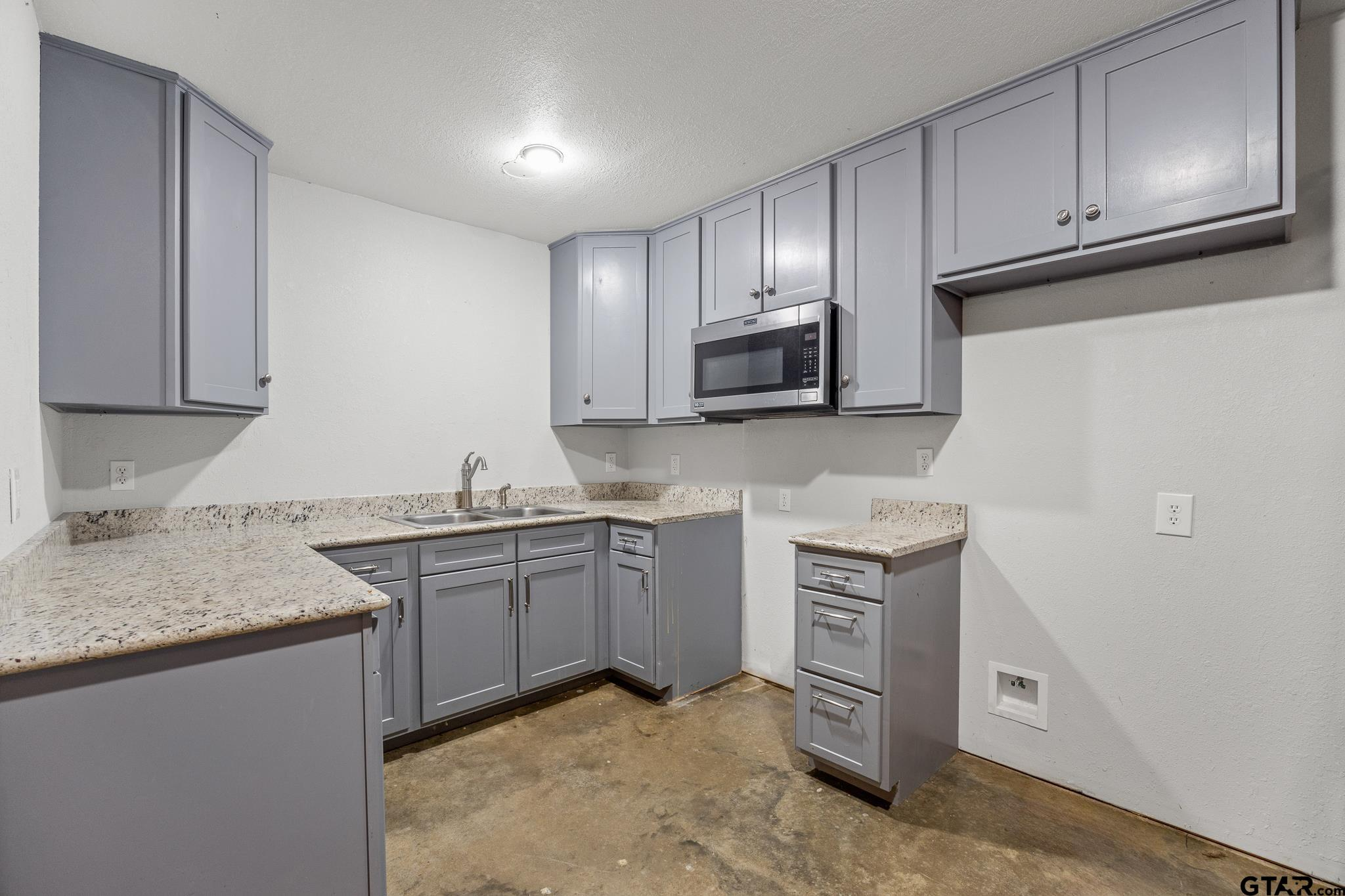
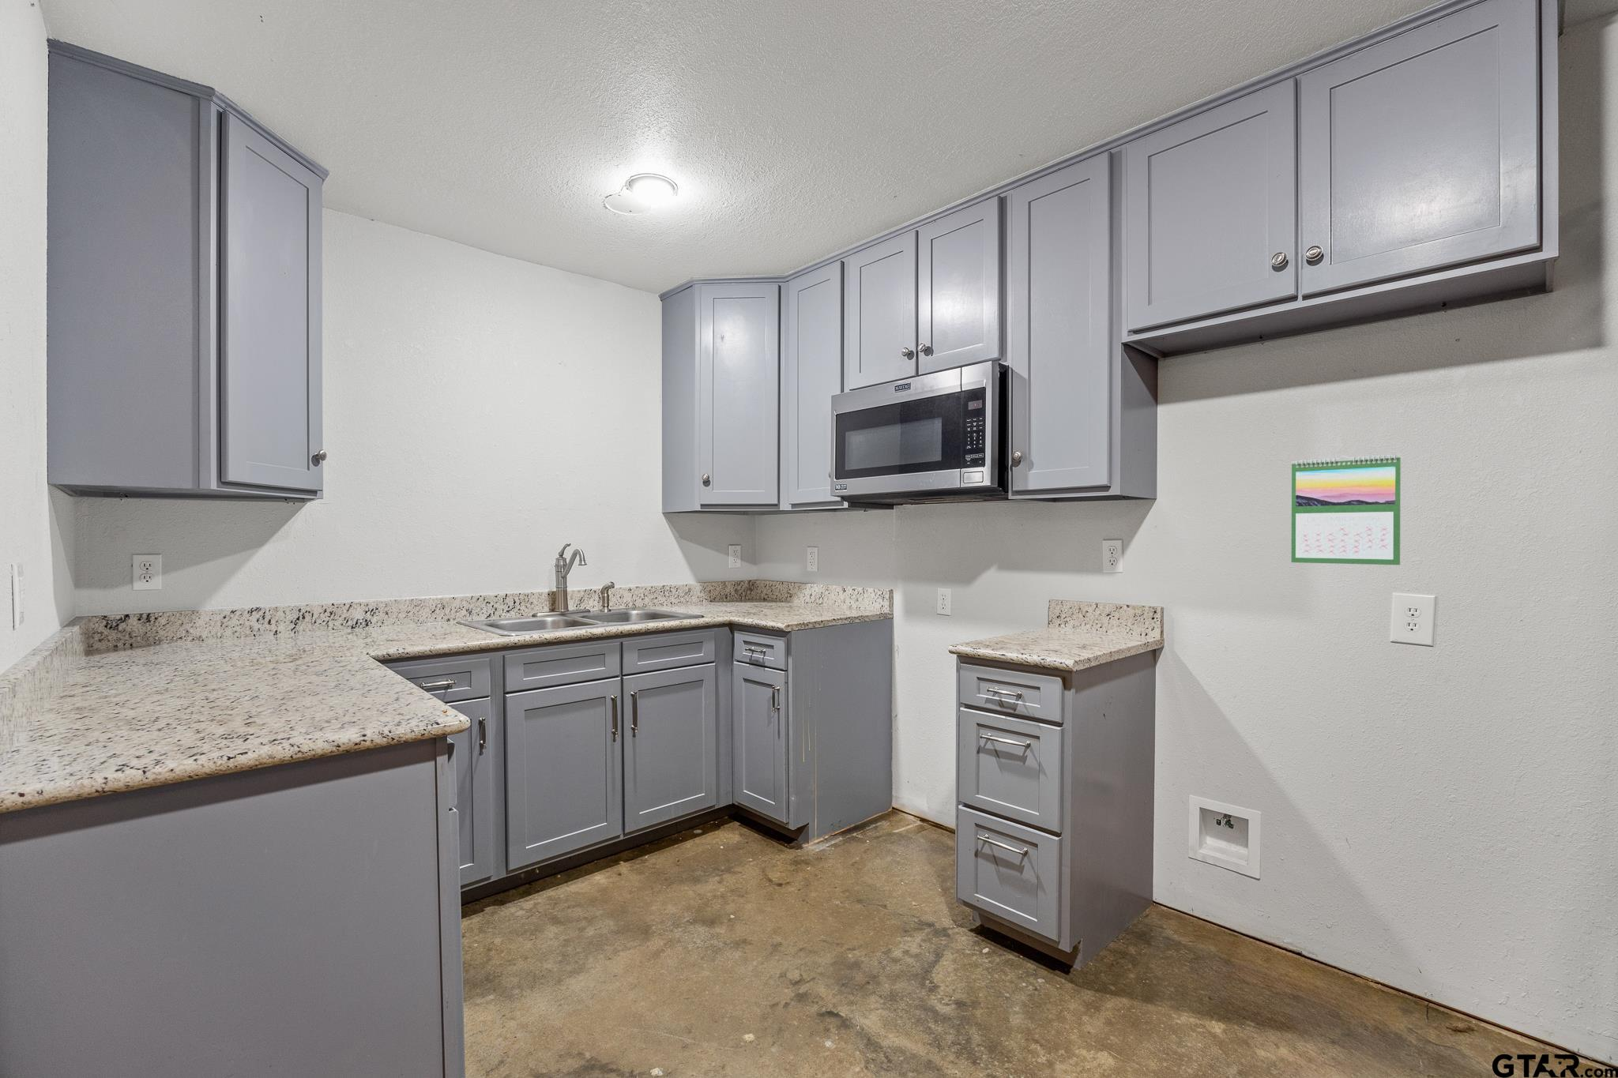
+ calendar (1343, 509)
